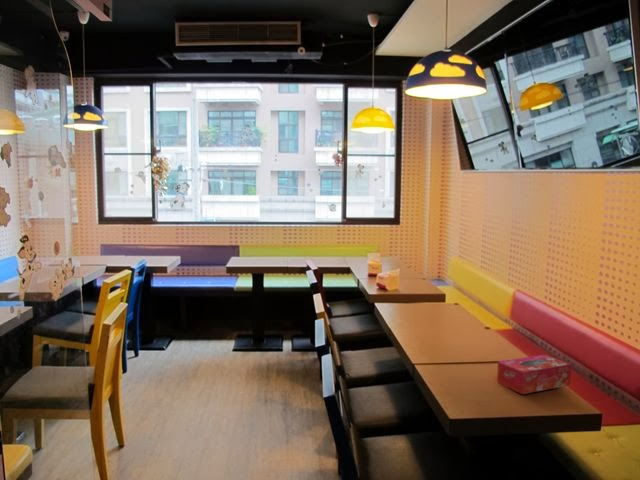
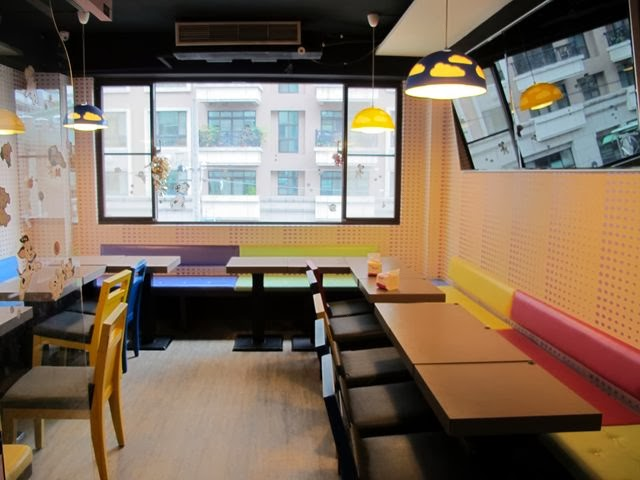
- tissue box (533, 373)
